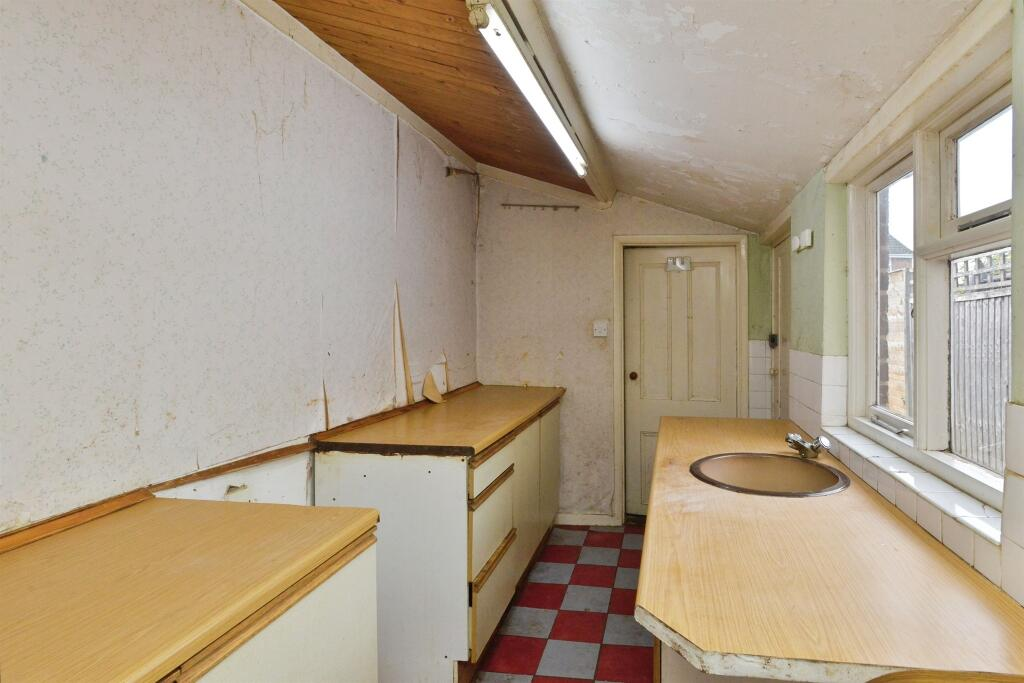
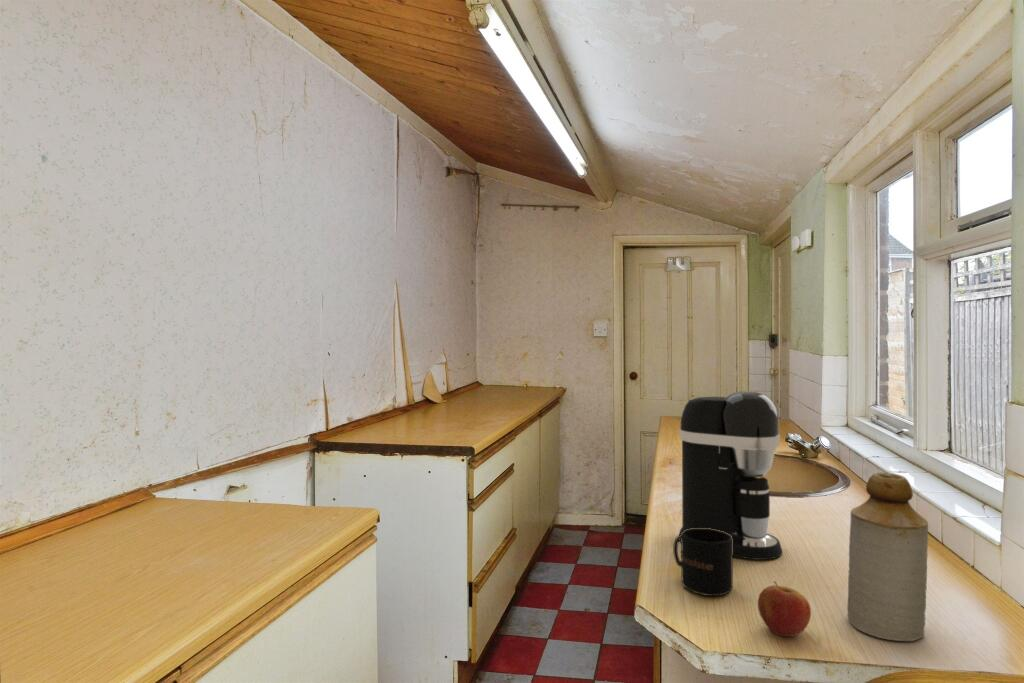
+ bottle (886, 550)
+ mug (701, 558)
+ coffee maker (728, 467)
+ apple (783, 607)
